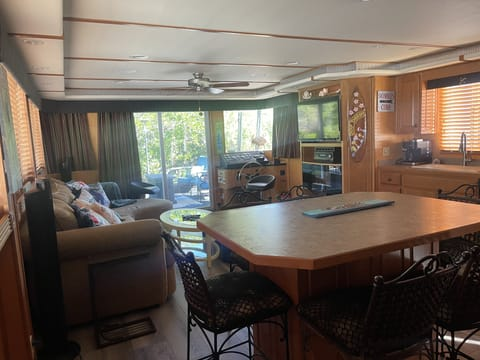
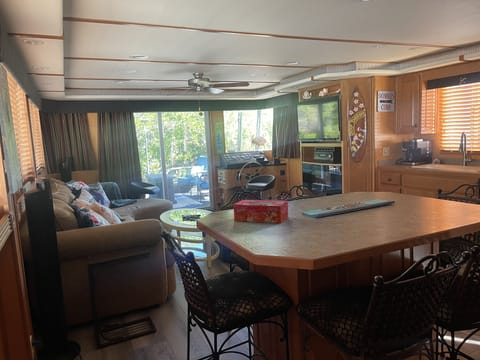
+ tissue box (261, 210)
